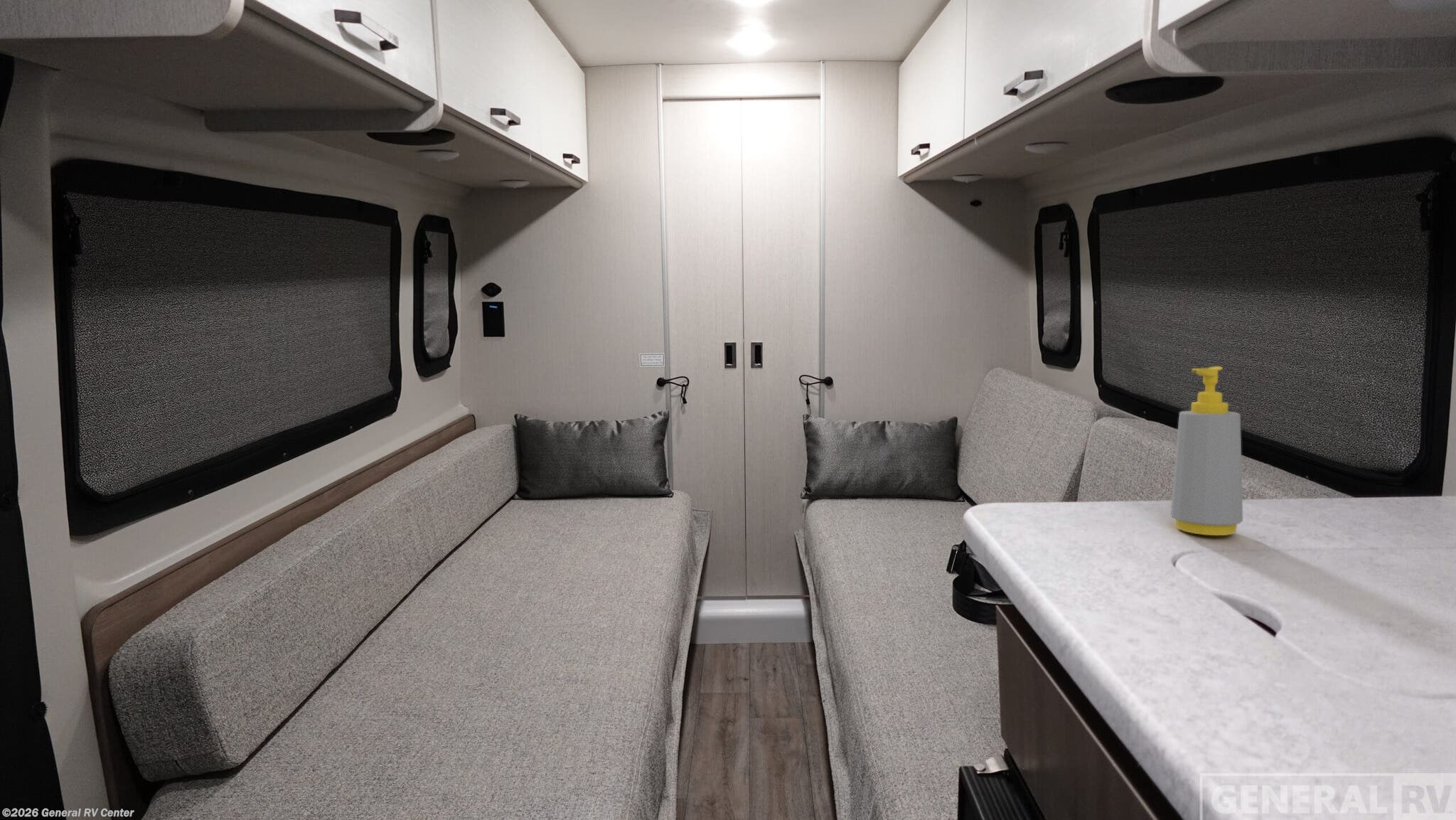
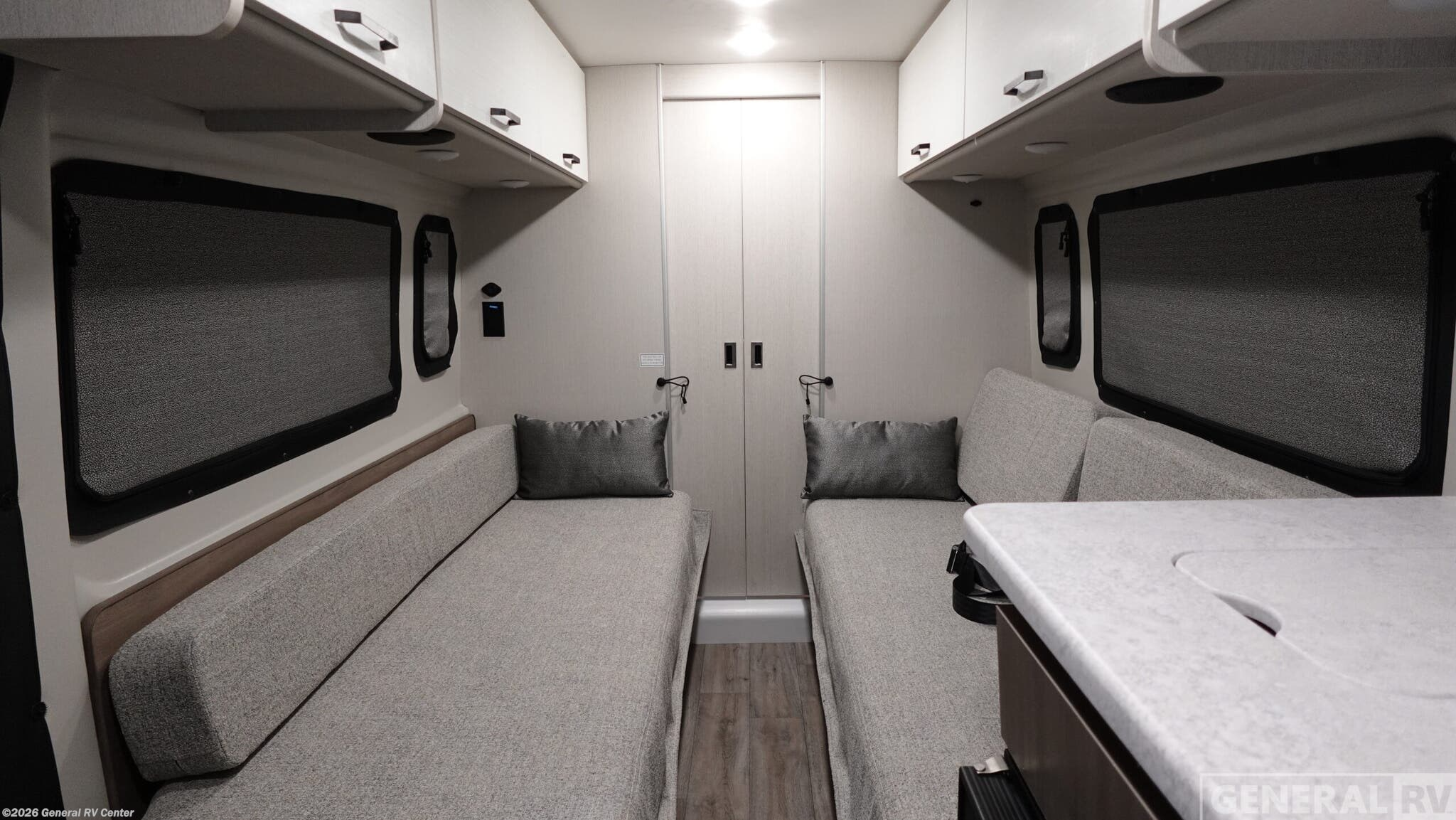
- soap bottle (1208, 449)
